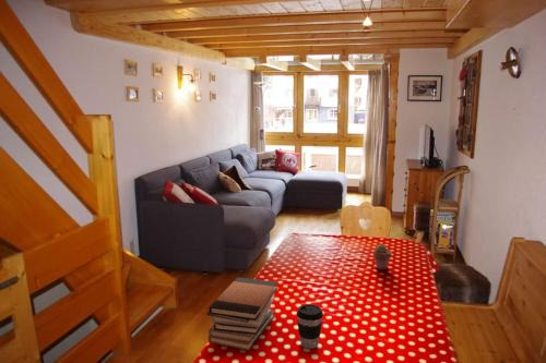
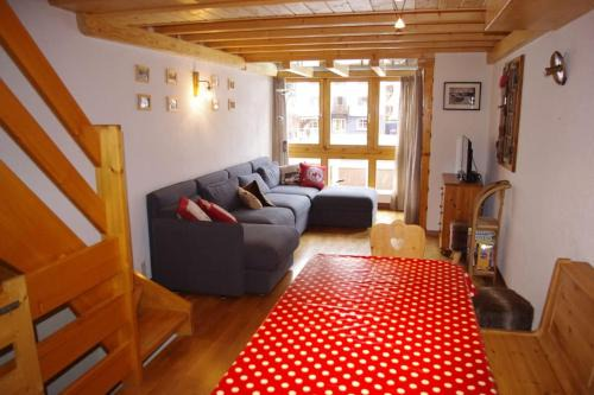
- book stack (245, 311)
- potted succulent (381, 255)
- coffee cup (309, 326)
